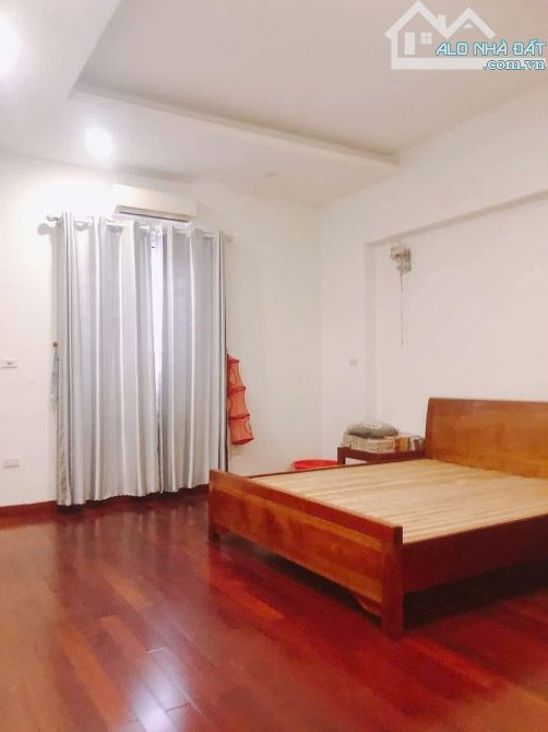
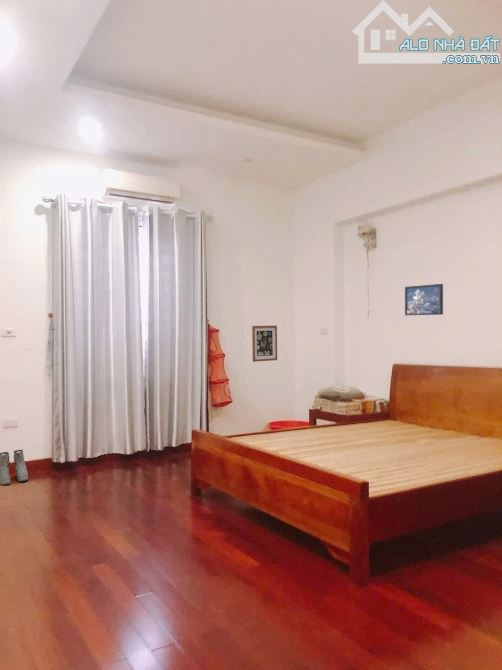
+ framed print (423, 300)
+ boots (15, 466)
+ wall art (264, 343)
